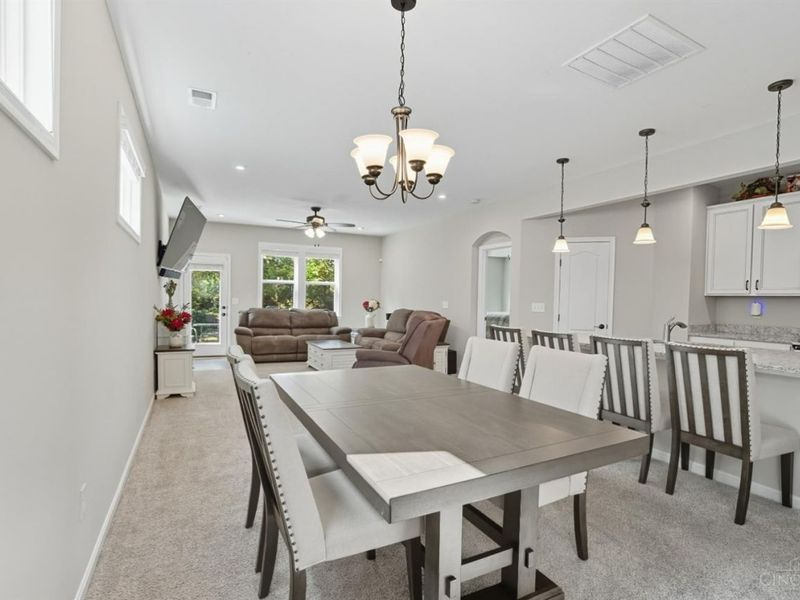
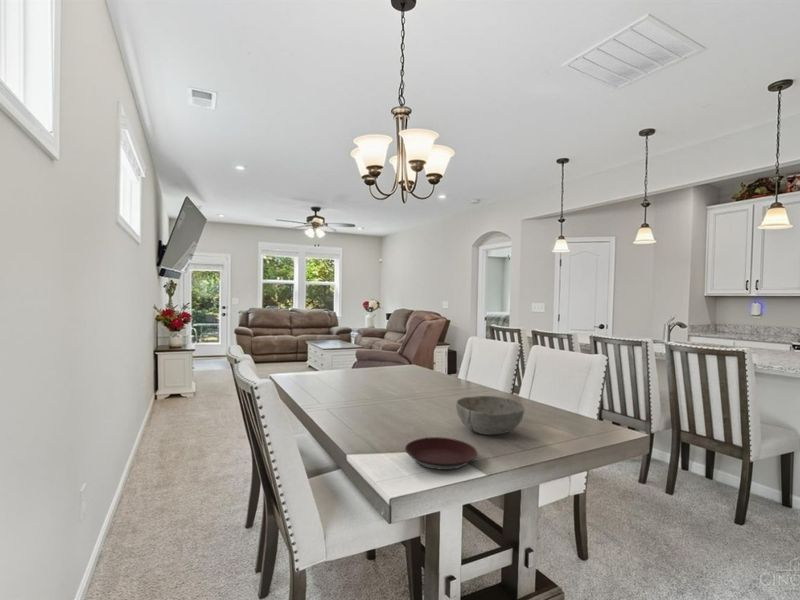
+ plate (440, 454)
+ bowl (488, 416)
